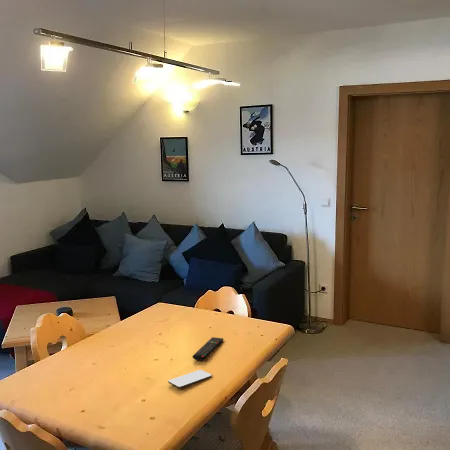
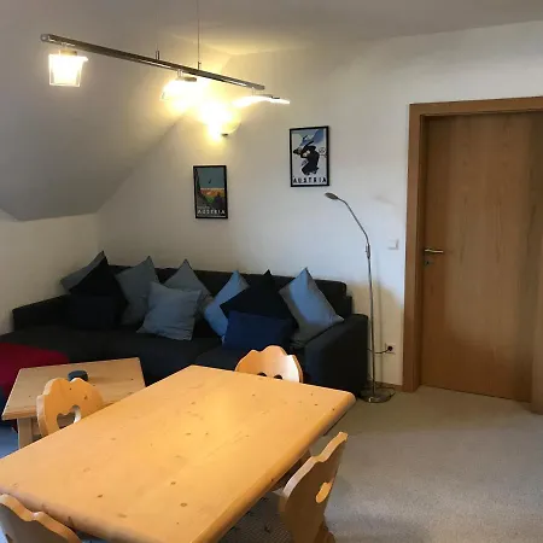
- smartphone (190, 378)
- remote control (208, 348)
